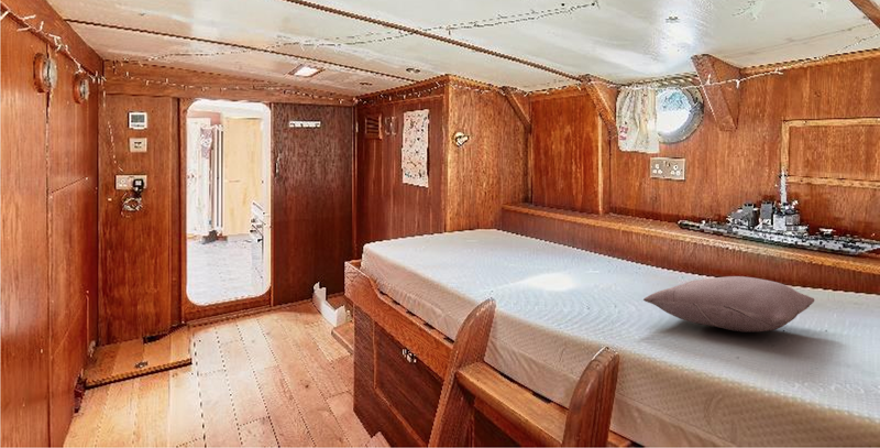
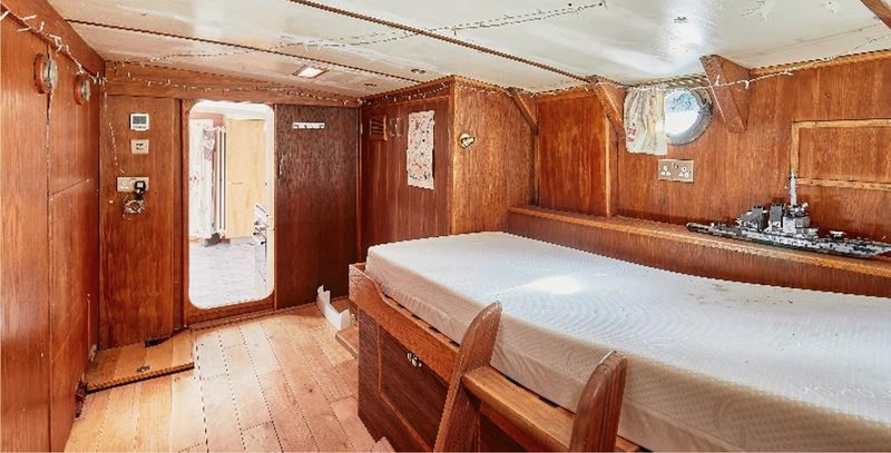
- pillow (727, 301)
